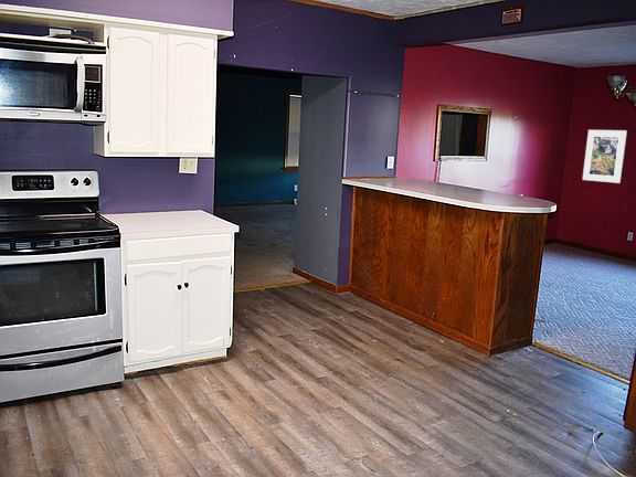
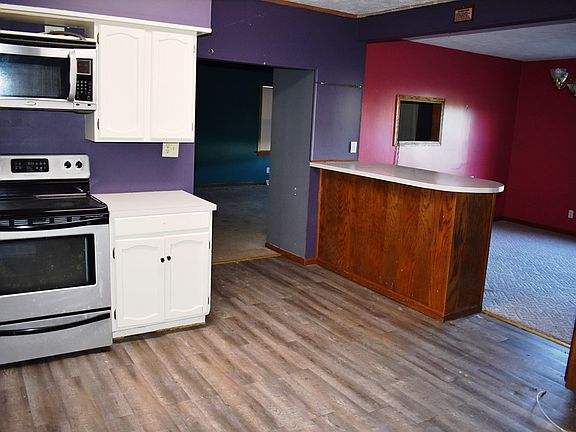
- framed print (603, 156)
